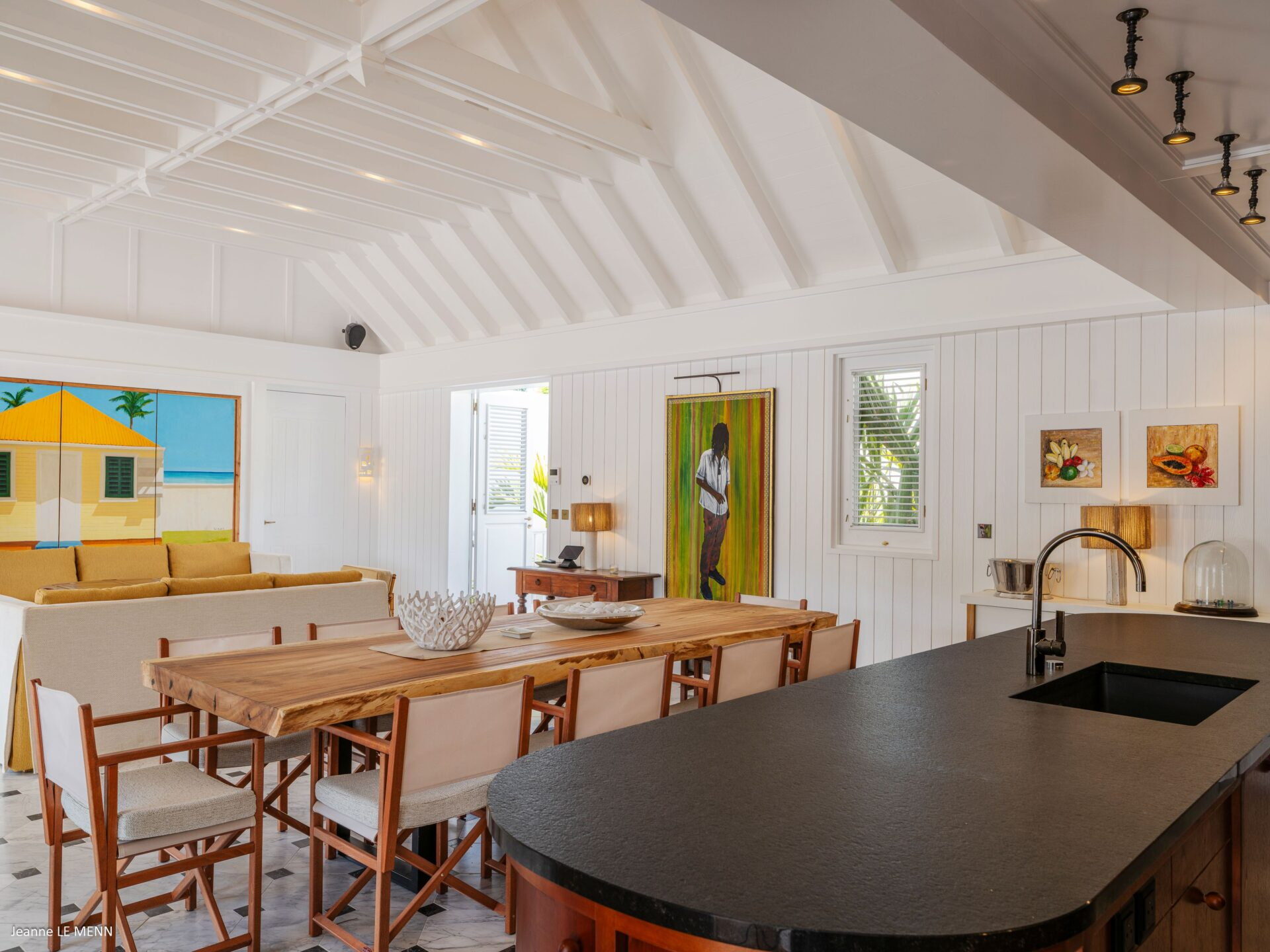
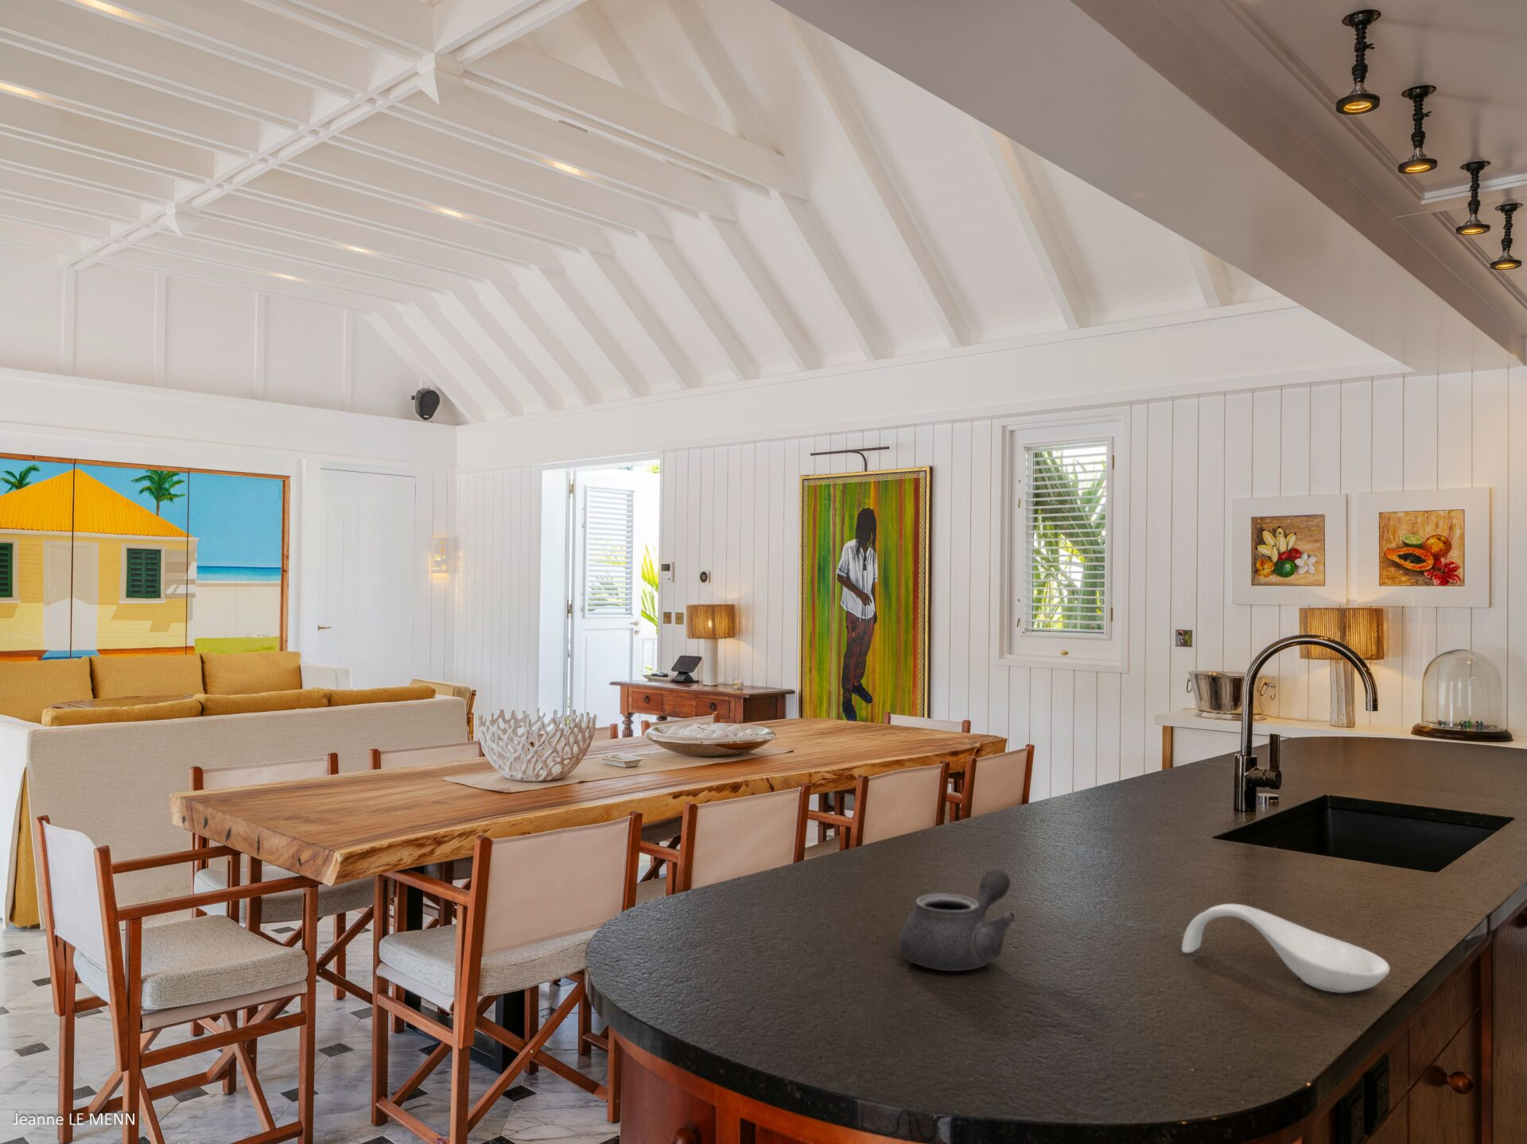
+ spoon rest (1282, 943)
+ teapot (968, 918)
